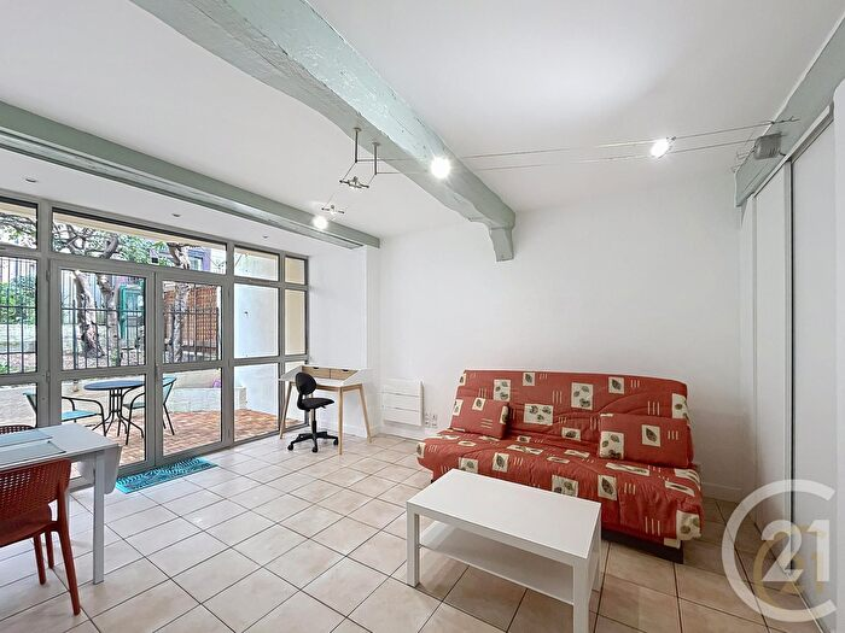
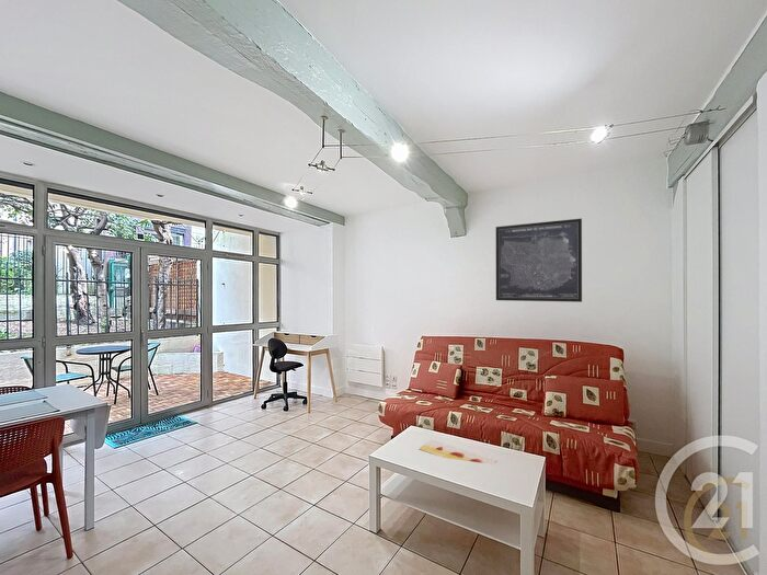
+ wall art (536, 262)
+ painting (456, 455)
